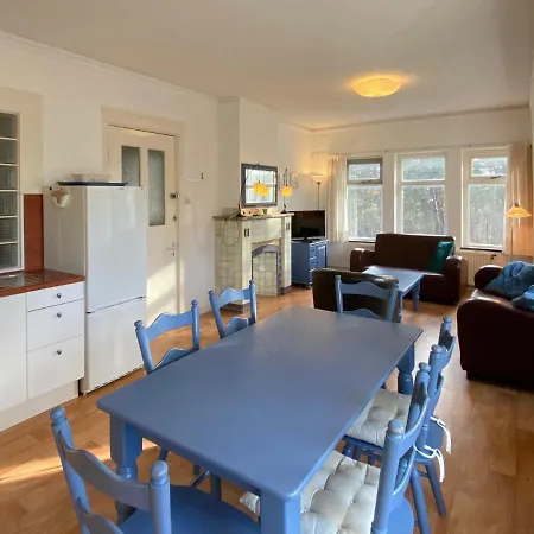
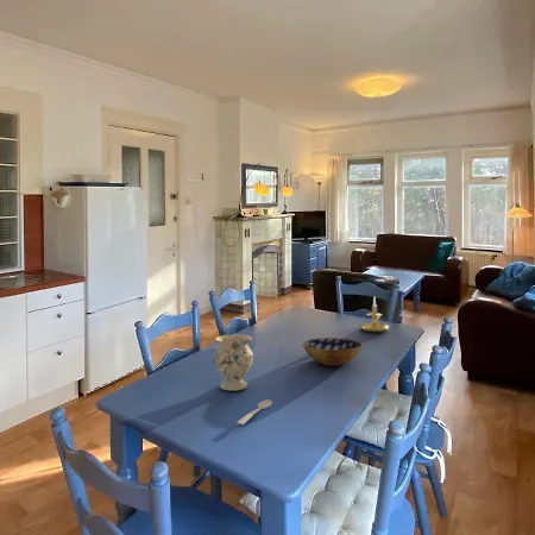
+ candle holder (374, 311)
+ bowl (332, 352)
+ vase (233, 361)
+ spoon (256, 410)
